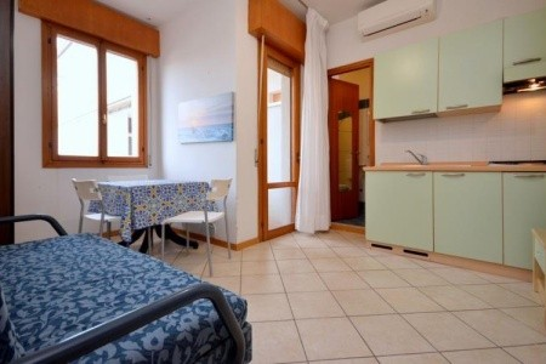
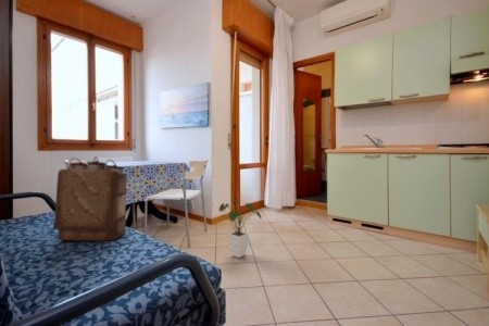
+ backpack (92, 197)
+ house plant (239, 226)
